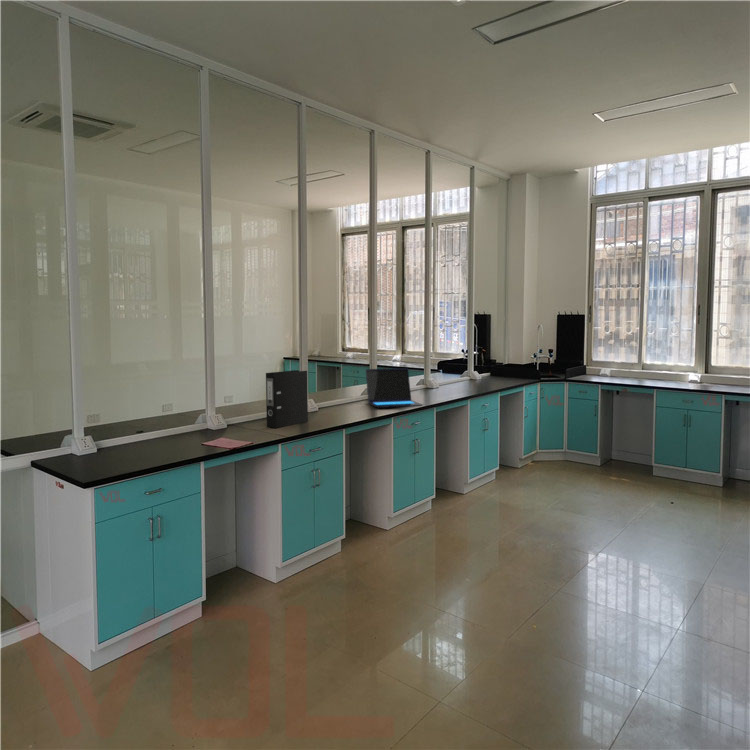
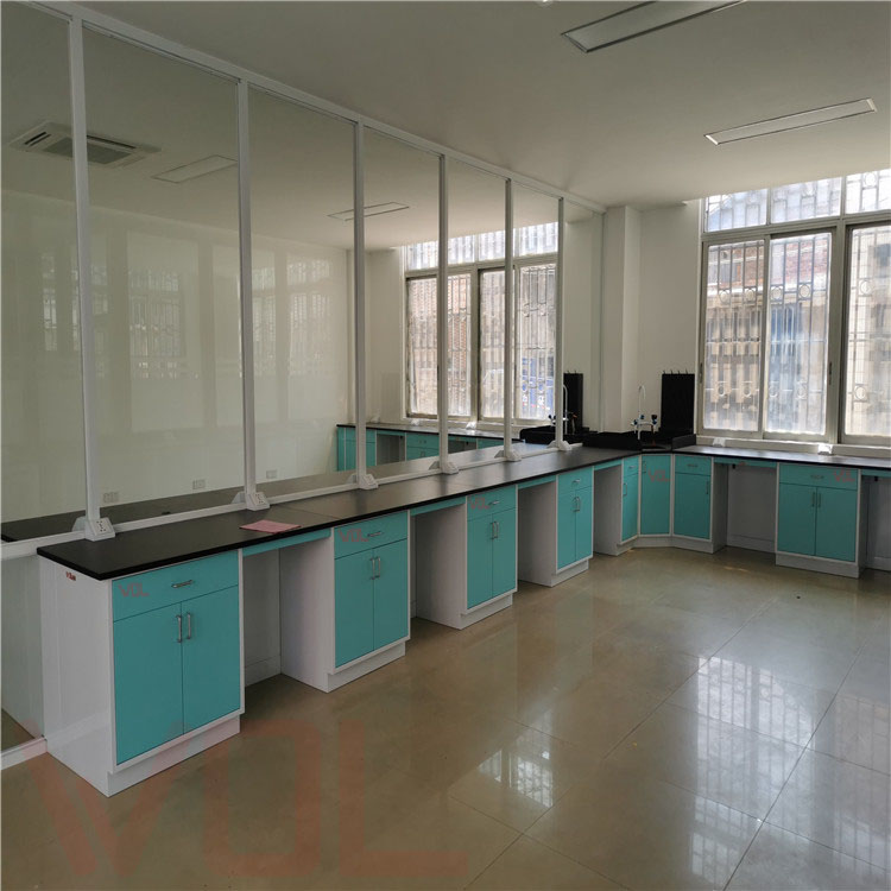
- binder (287, 398)
- laptop (393, 387)
